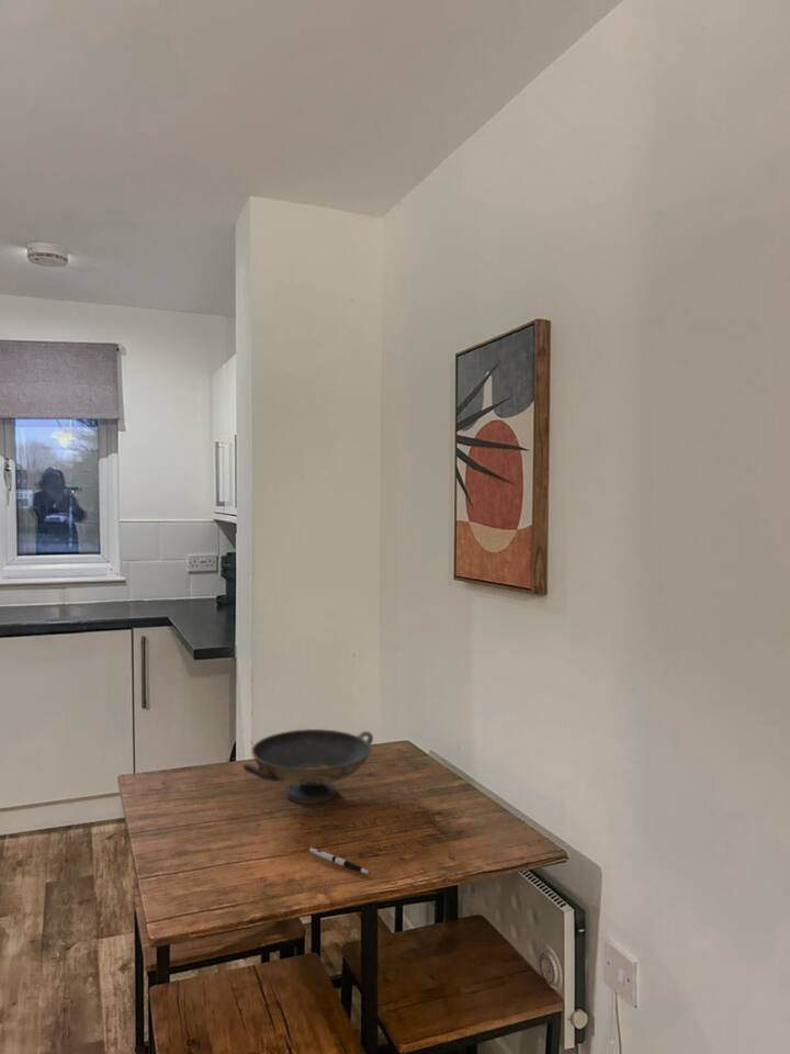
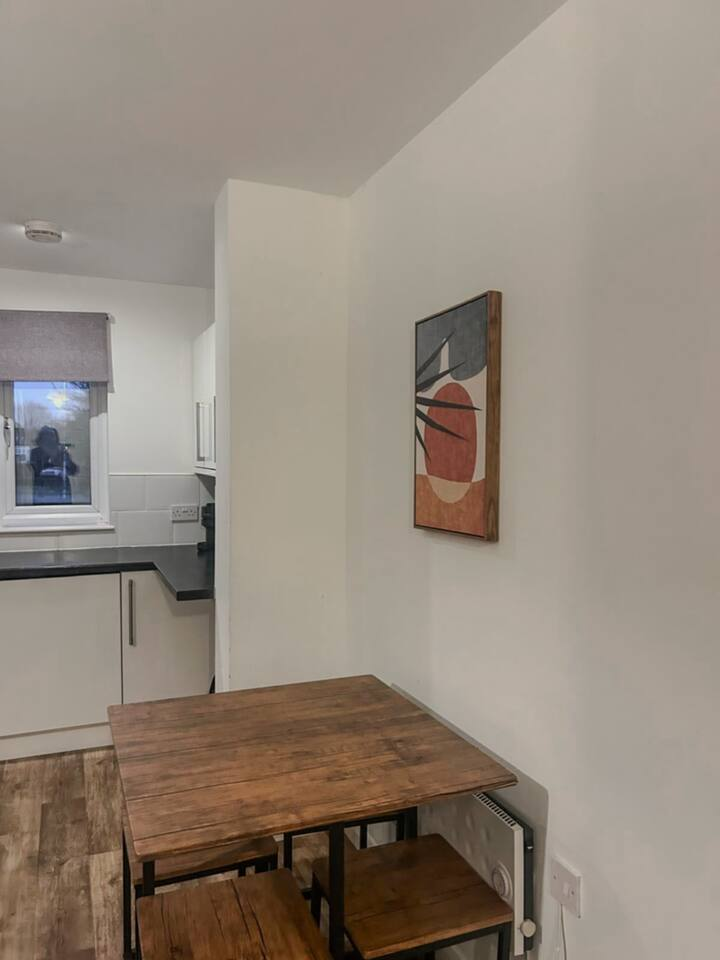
- decorative bowl (312, 770)
- pen (339, 861)
